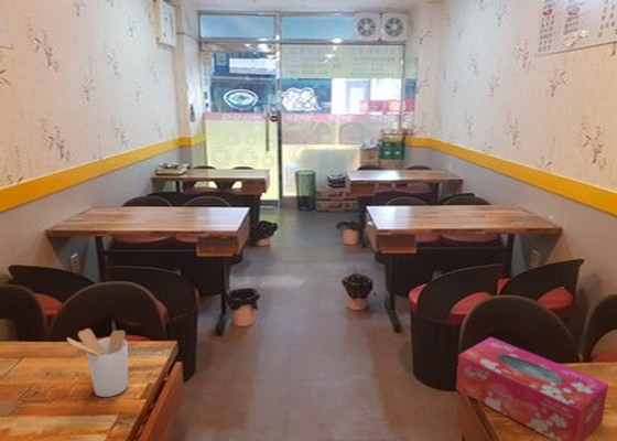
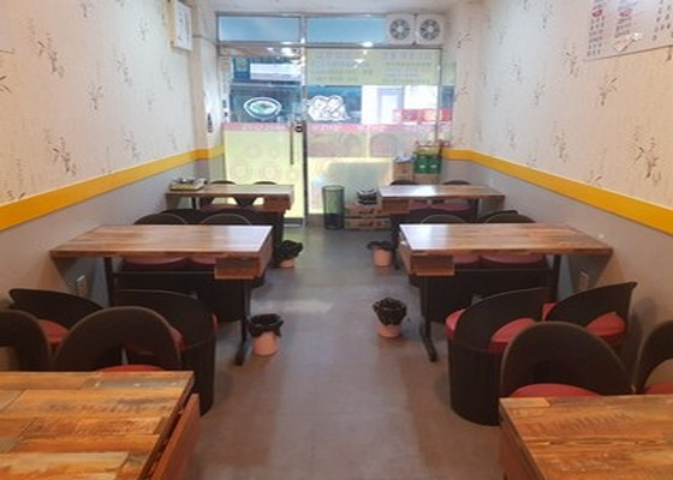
- utensil holder (99, 361)
- tissue box (527, 386)
